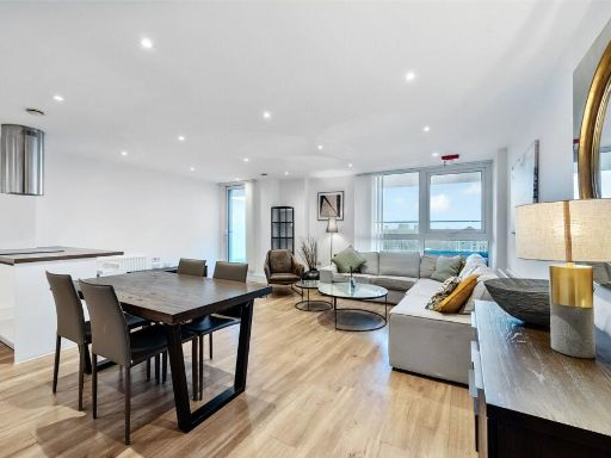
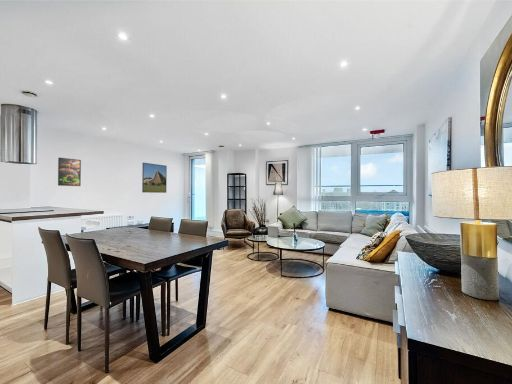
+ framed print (155, 178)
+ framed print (69, 172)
